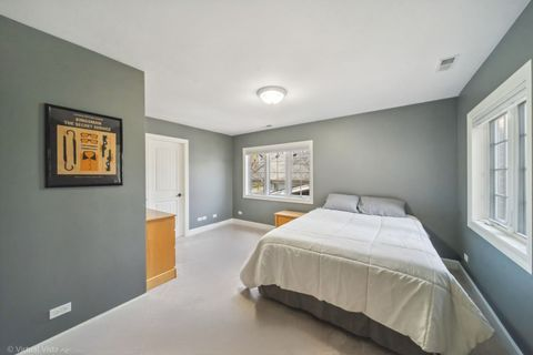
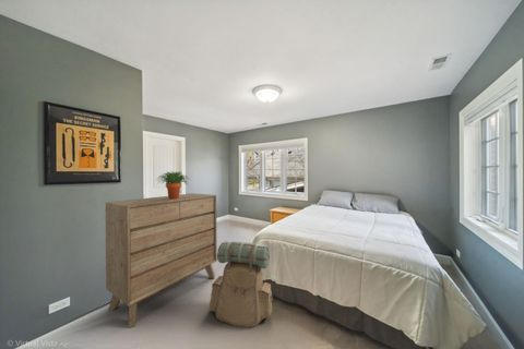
+ dresser (168, 244)
+ potted plant (174, 184)
+ backpack (245, 276)
